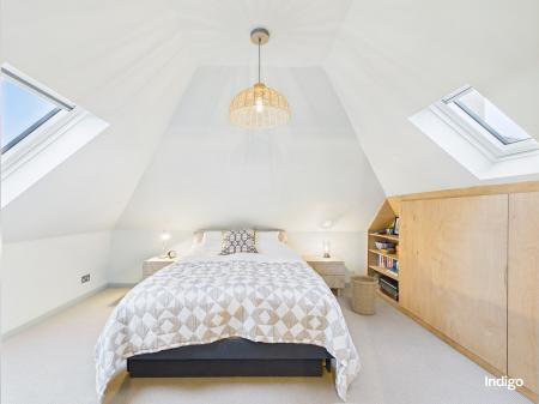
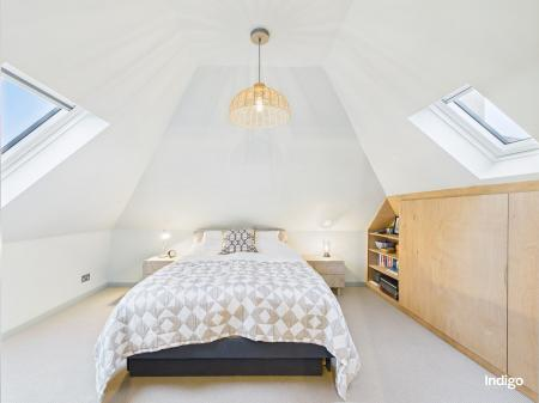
- basket (363, 291)
